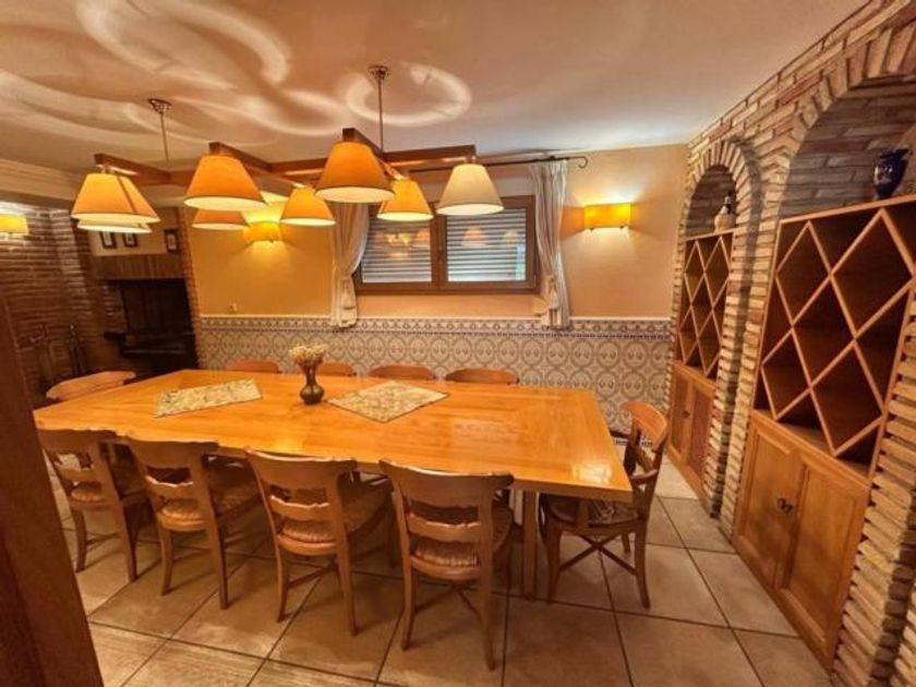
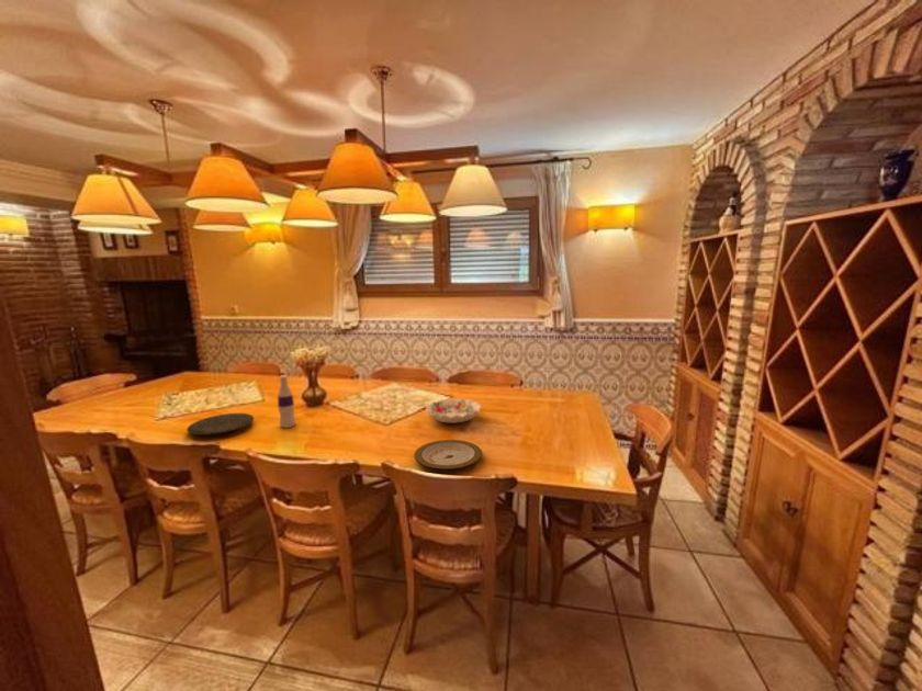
+ decorative bowl (453, 412)
+ bottle (285, 400)
+ plate (222, 424)
+ plate (448, 455)
